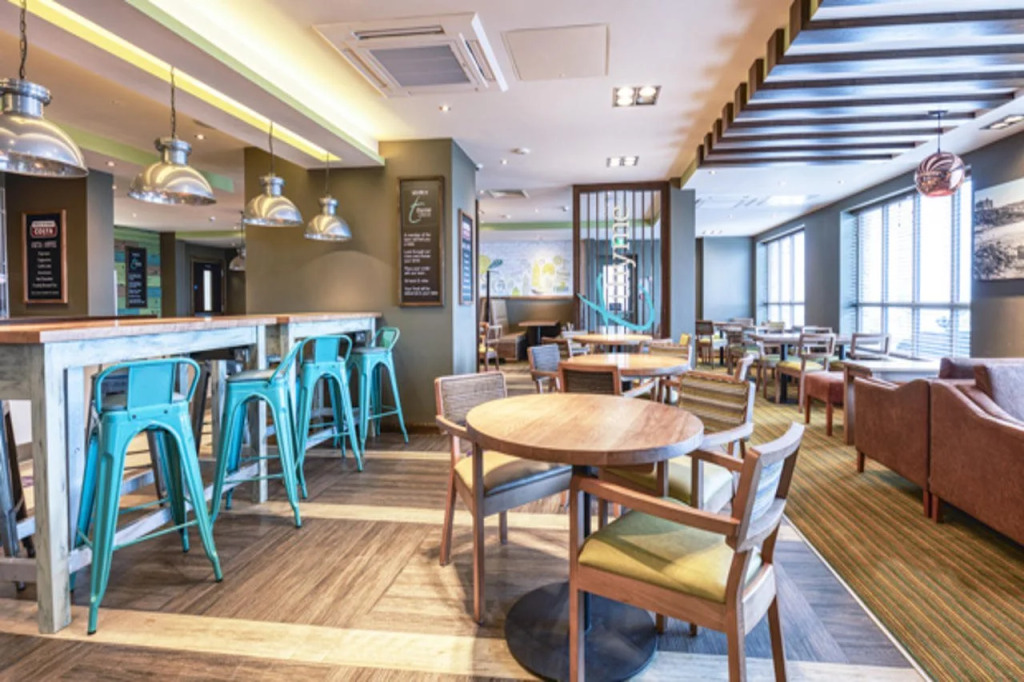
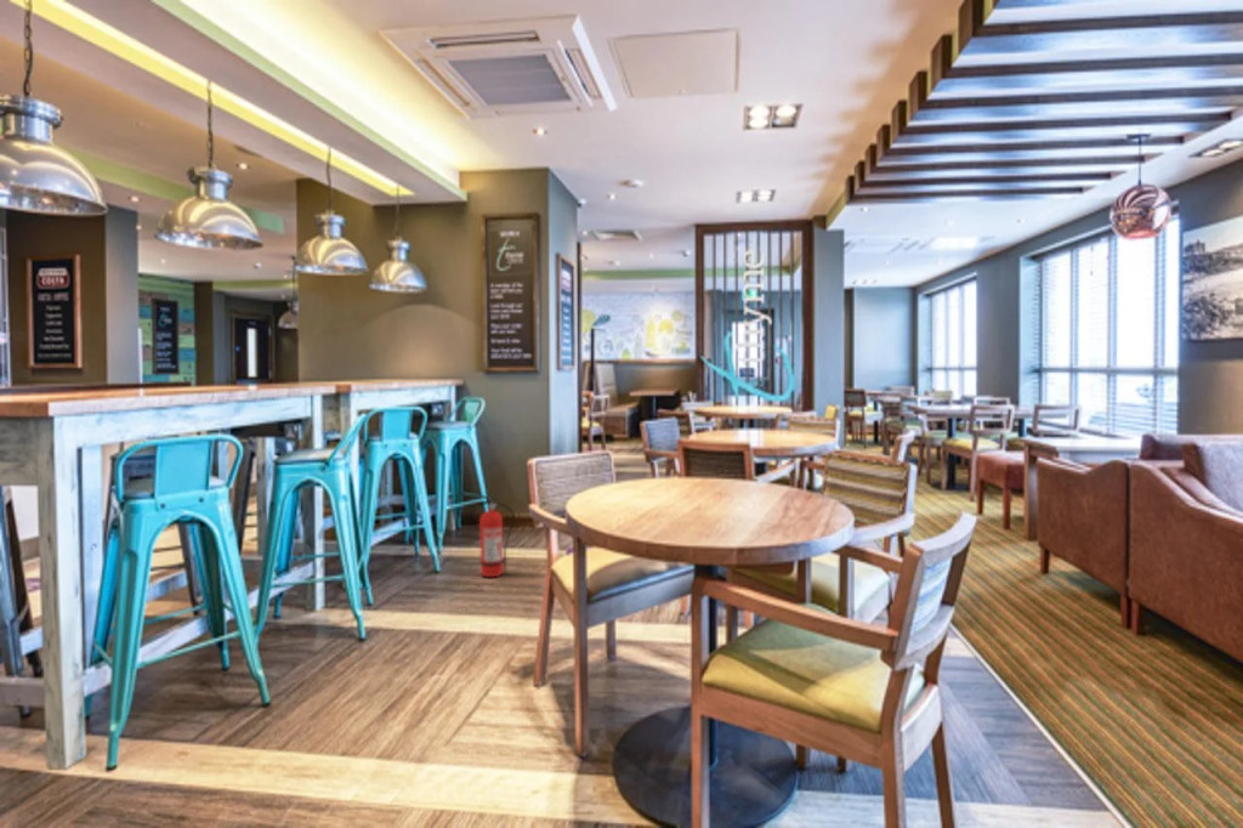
+ fire extinguisher (494, 534)
